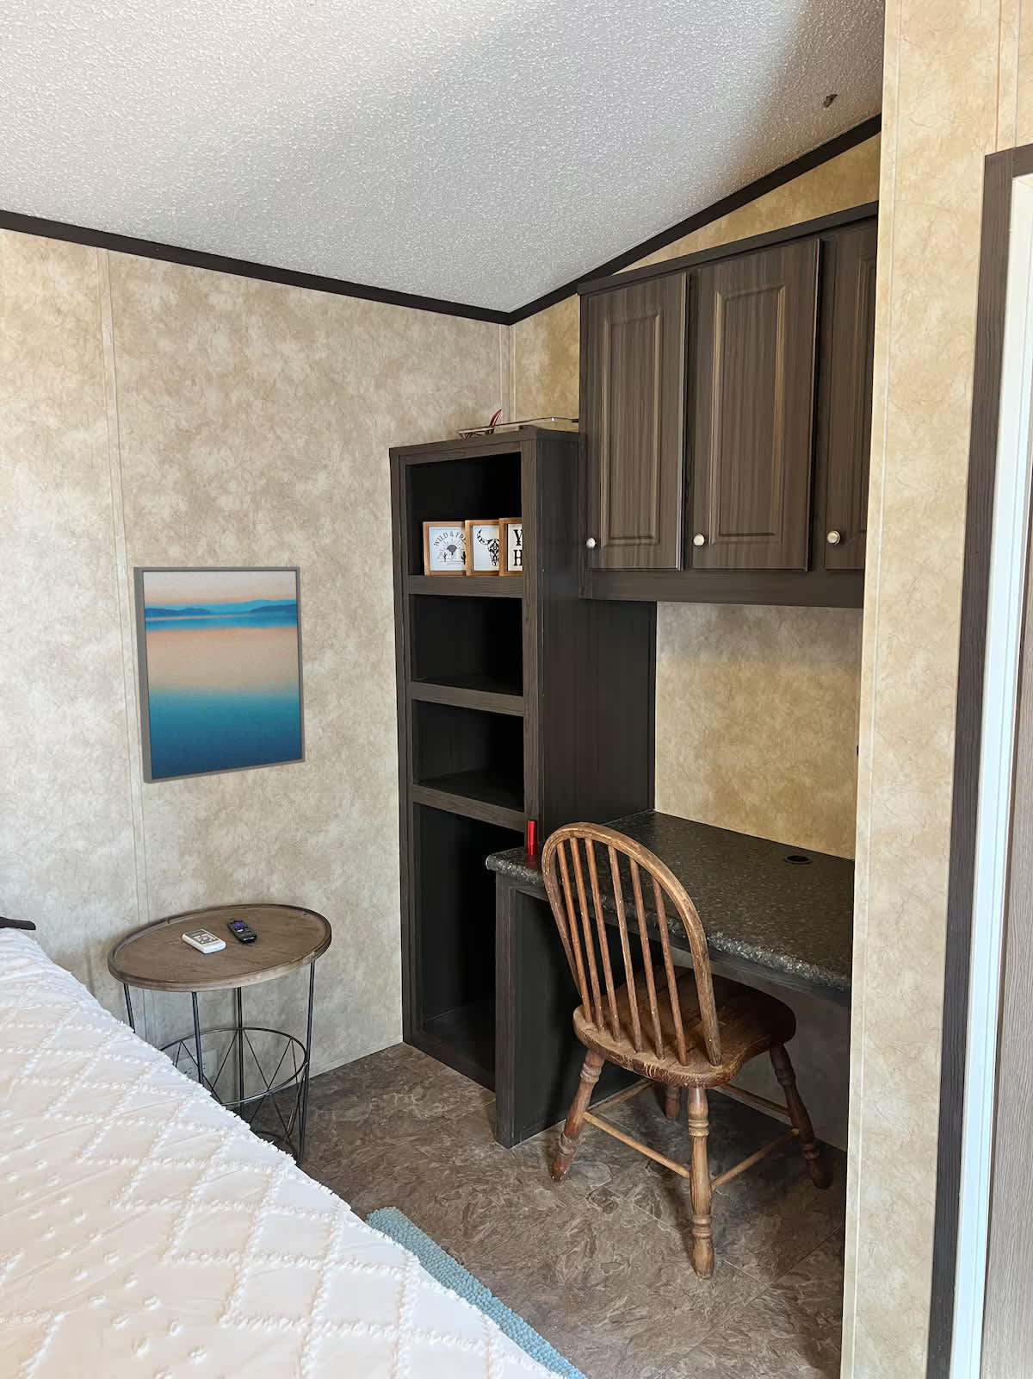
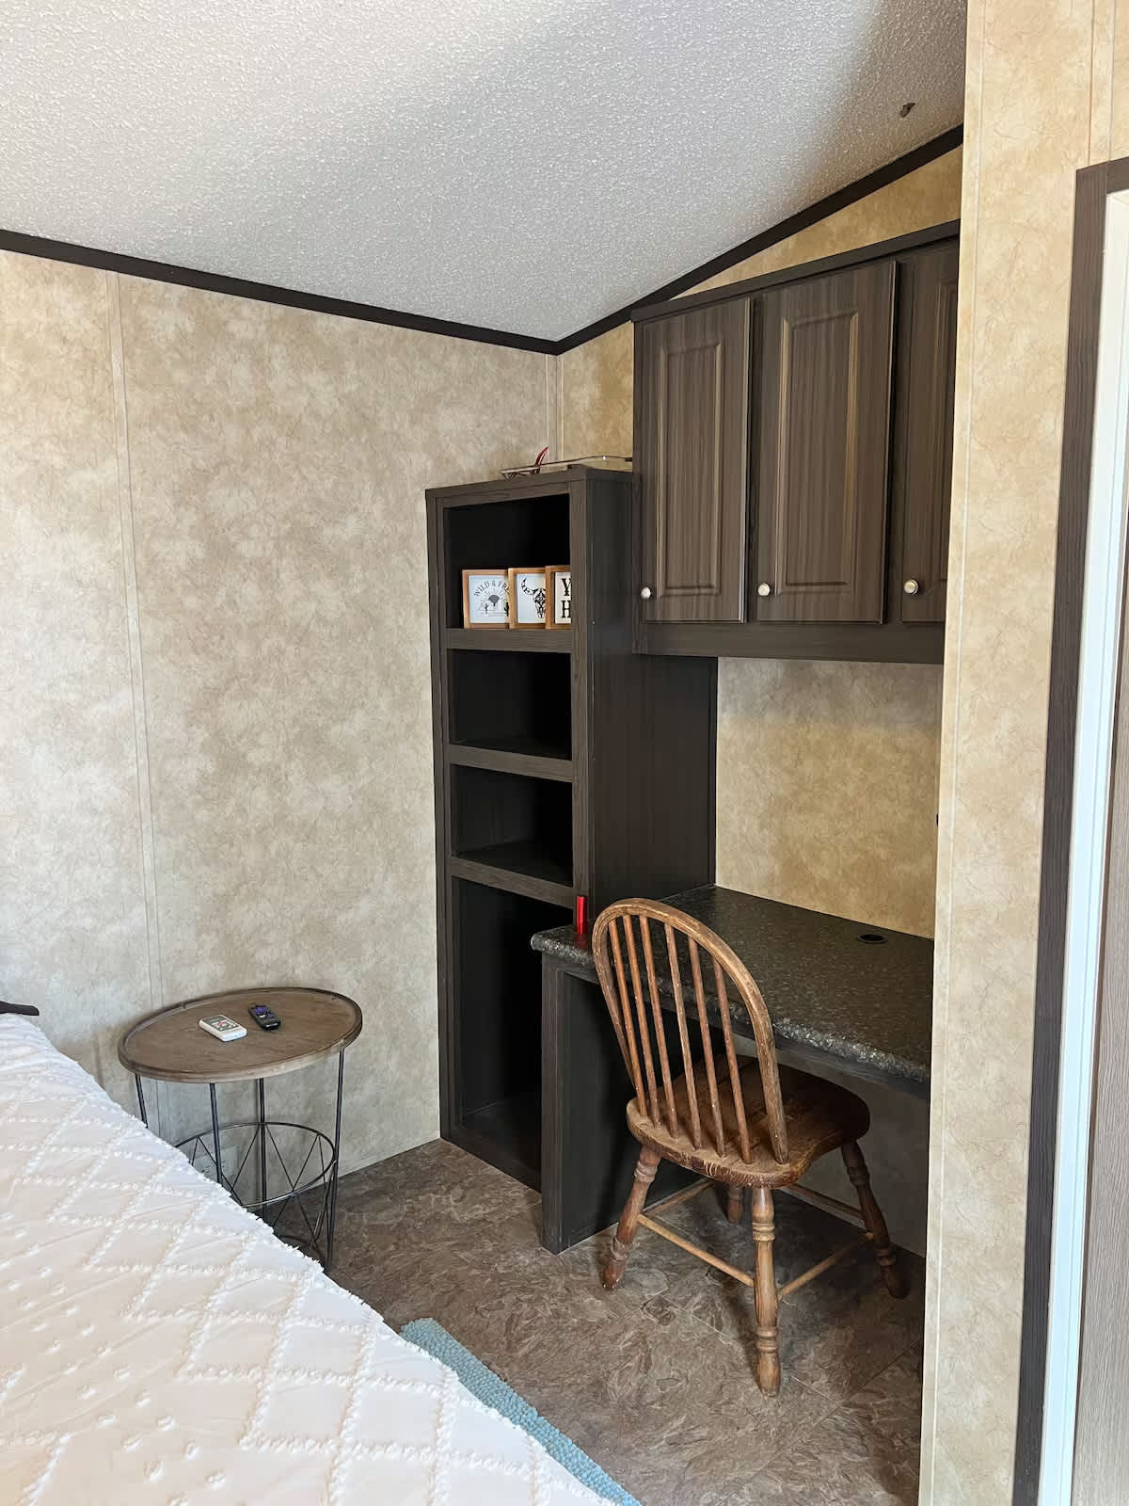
- wall art (224, 670)
